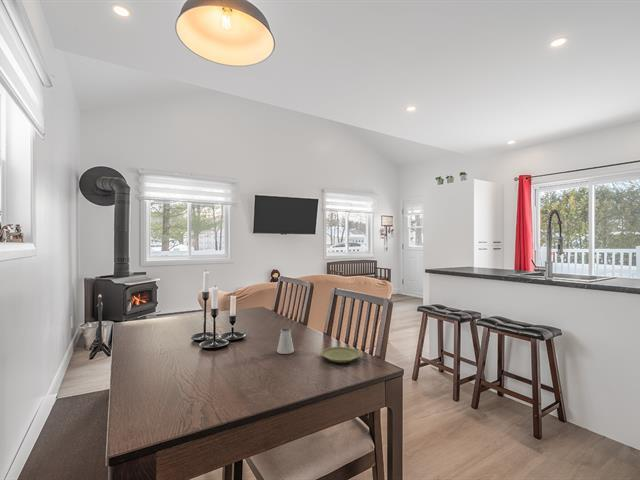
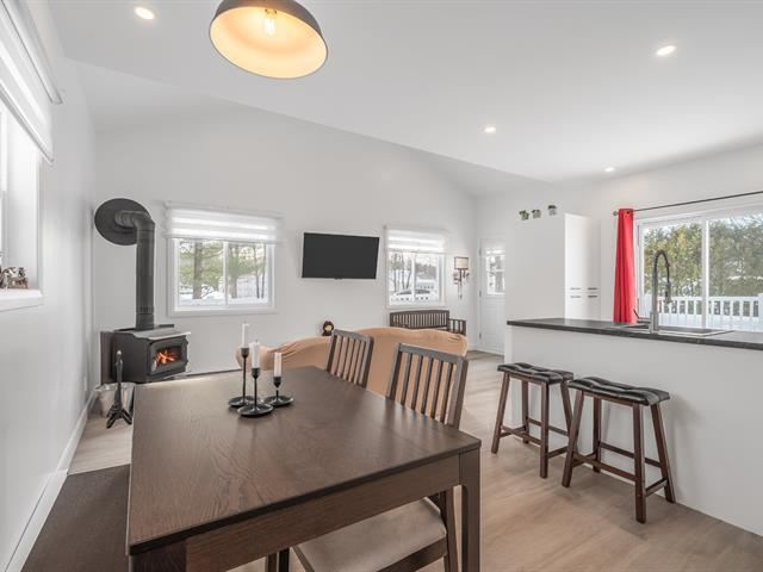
- saltshaker (285, 339)
- plate (340, 355)
